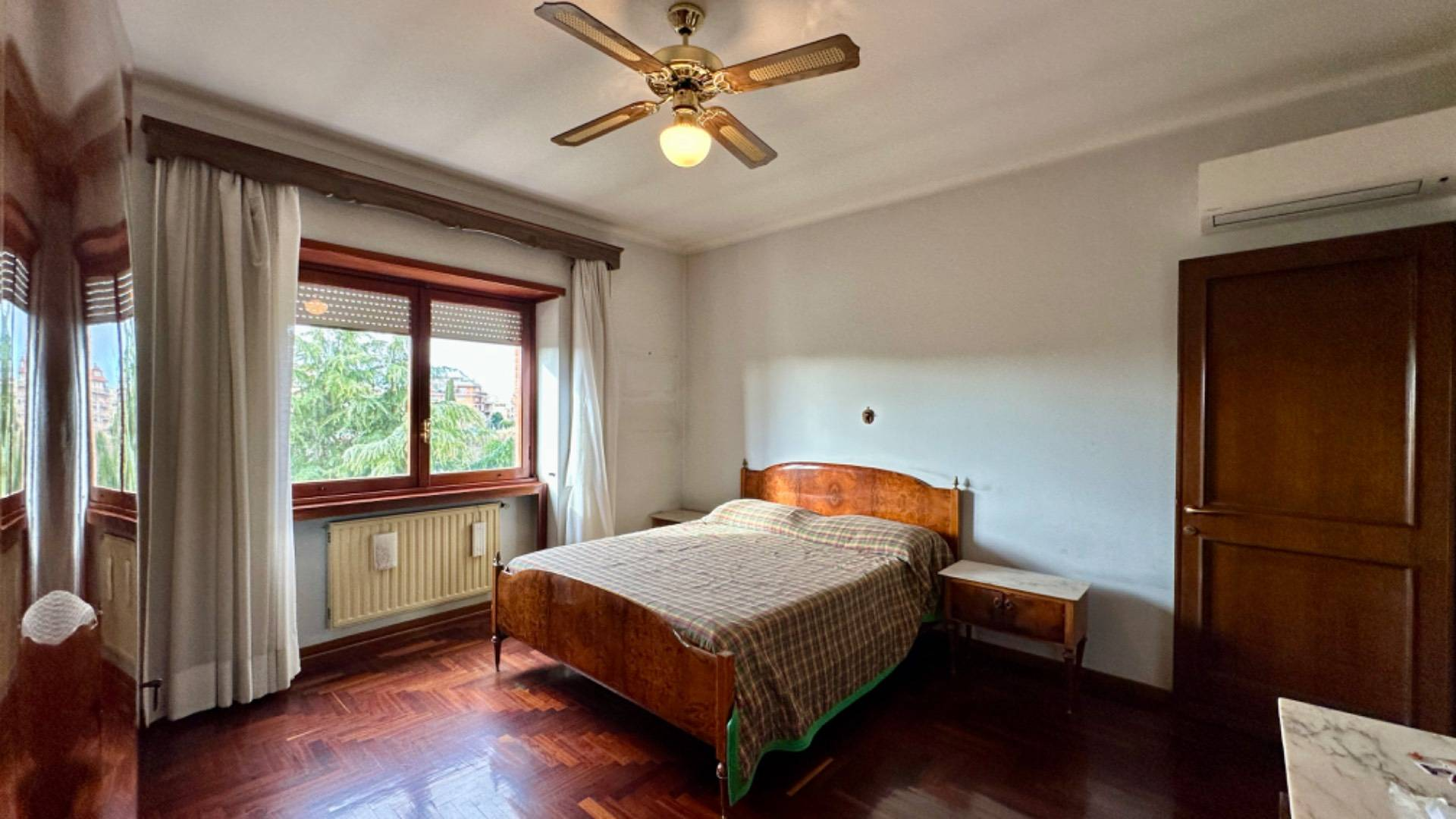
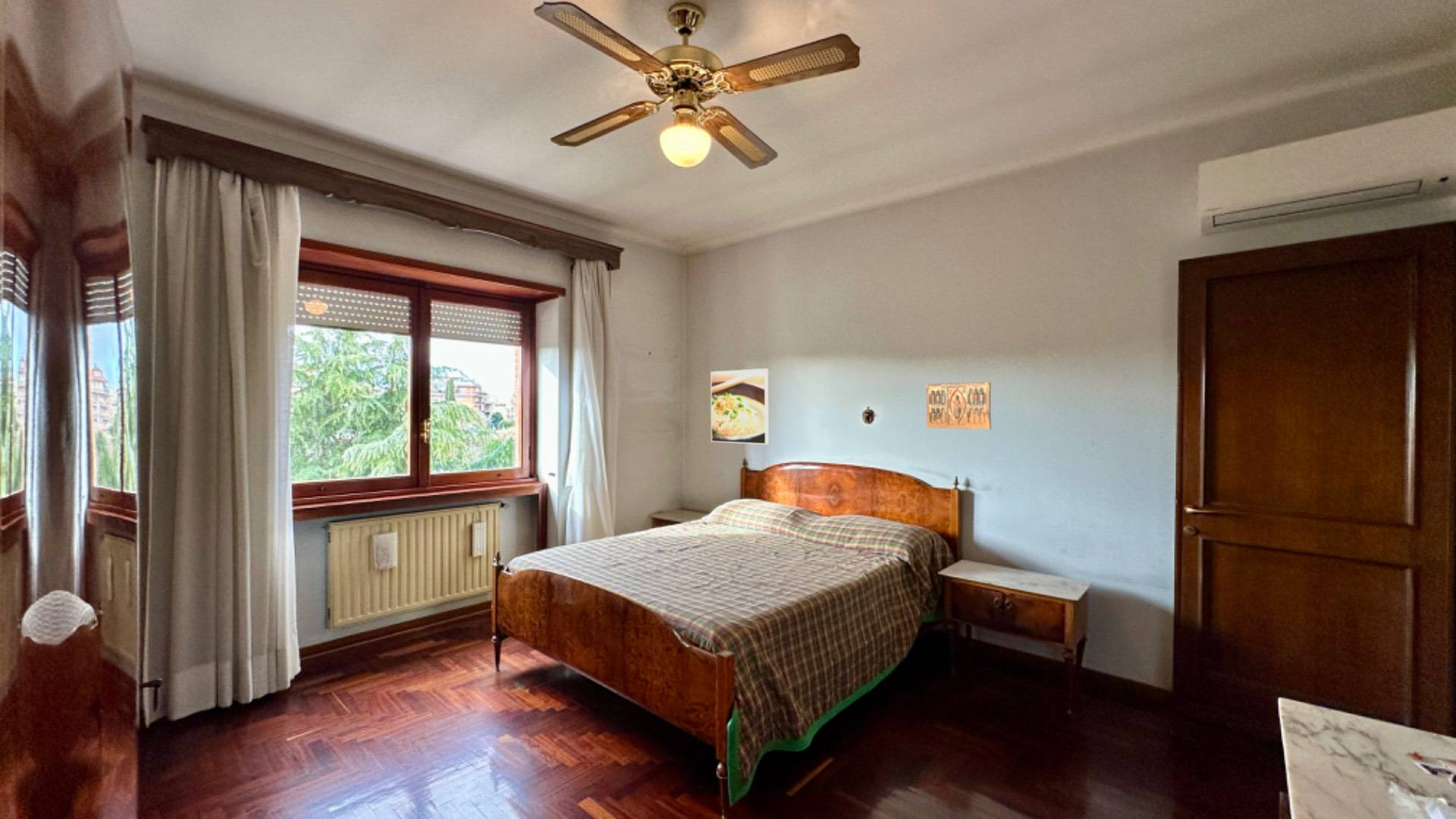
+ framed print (739, 406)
+ religious icon (957, 406)
